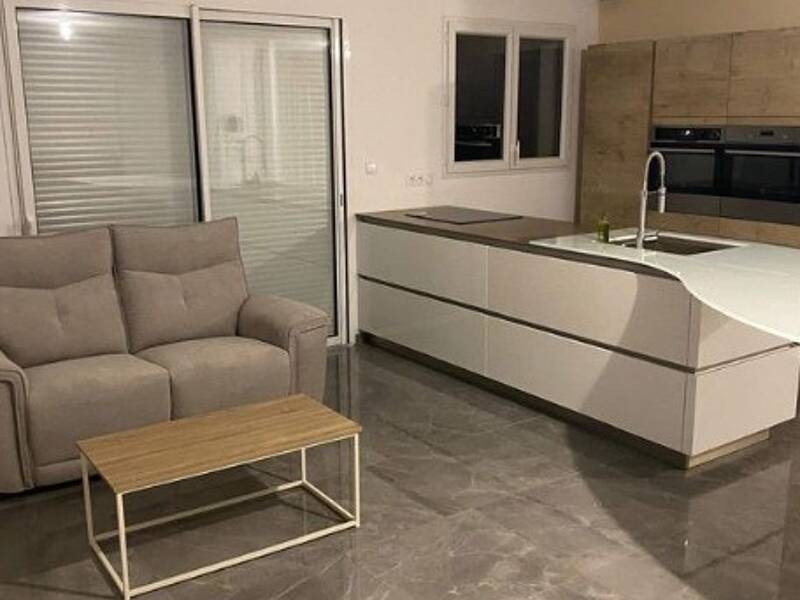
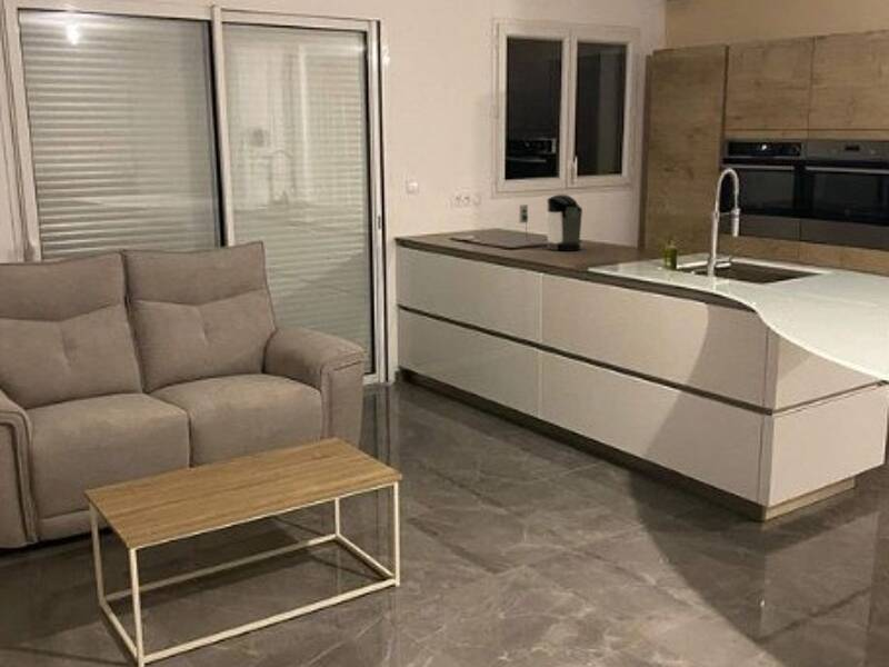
+ coffee maker (555, 222)
